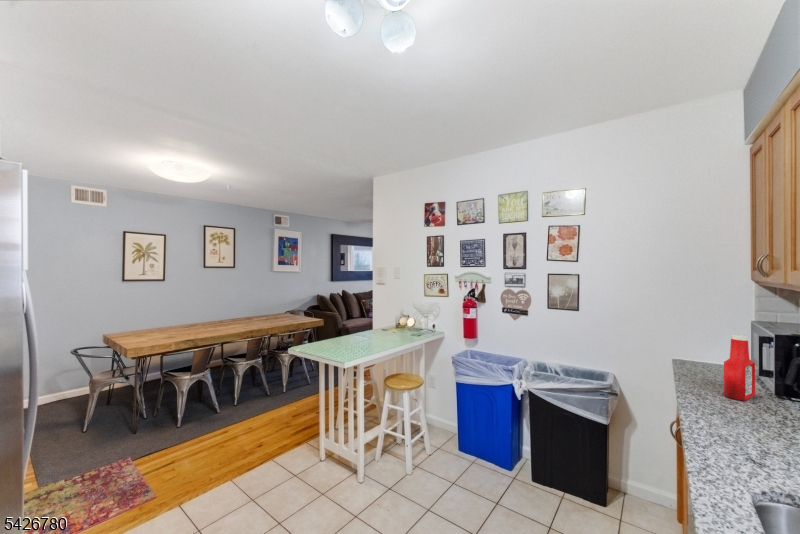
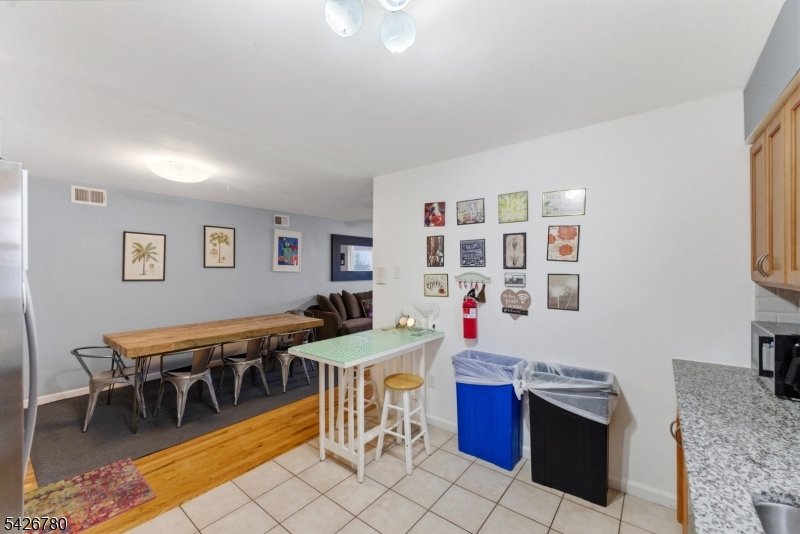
- soap bottle (739, 365)
